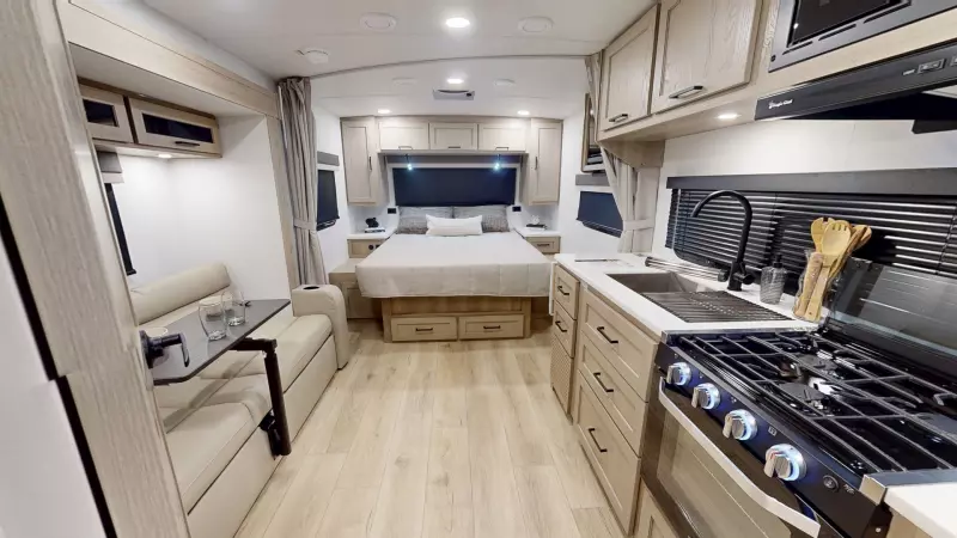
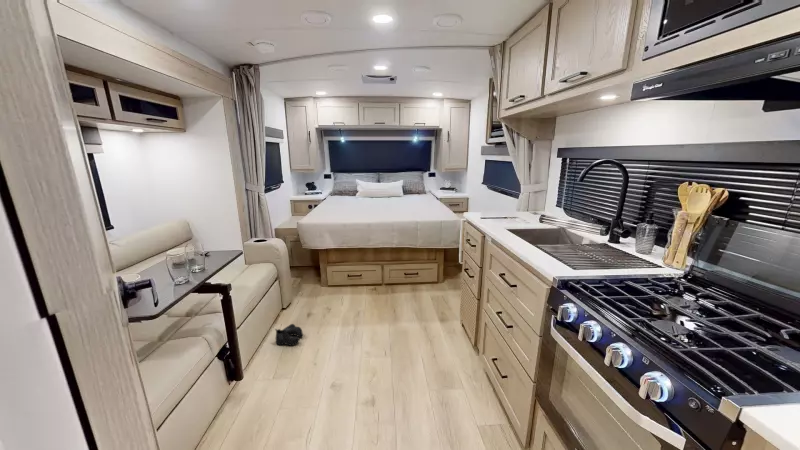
+ boots (289, 330)
